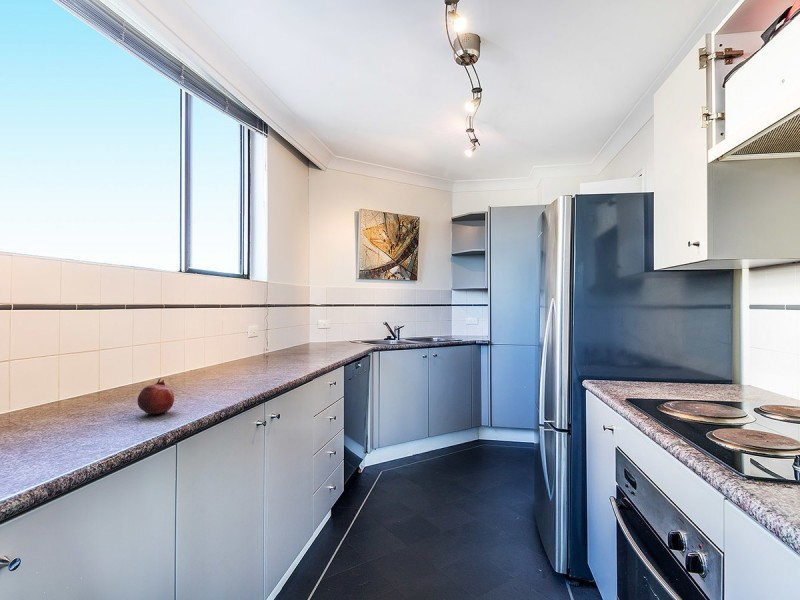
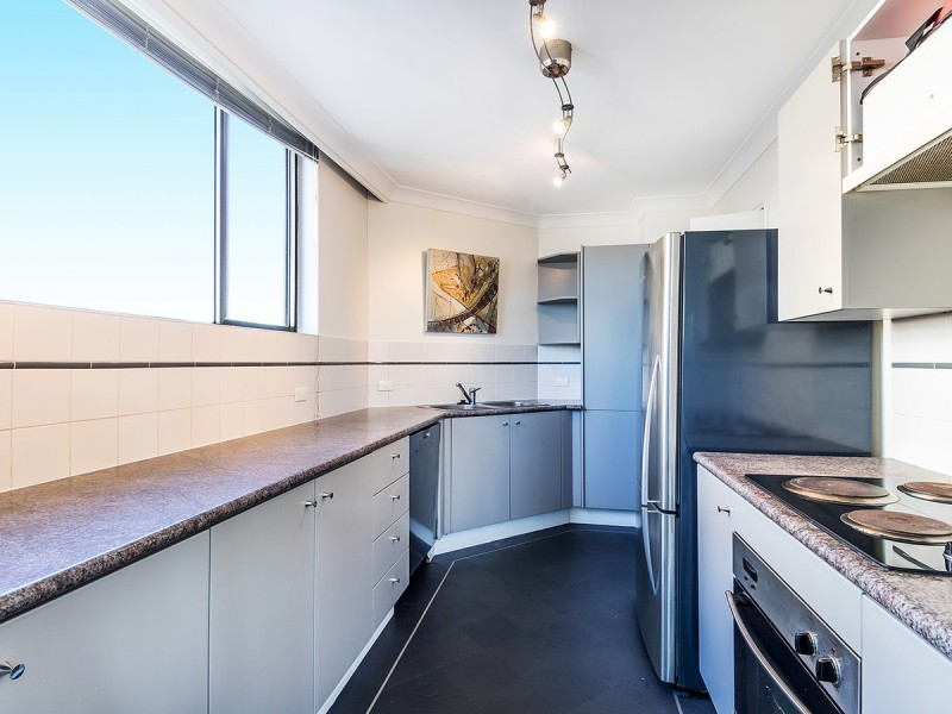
- fruit (156, 395)
